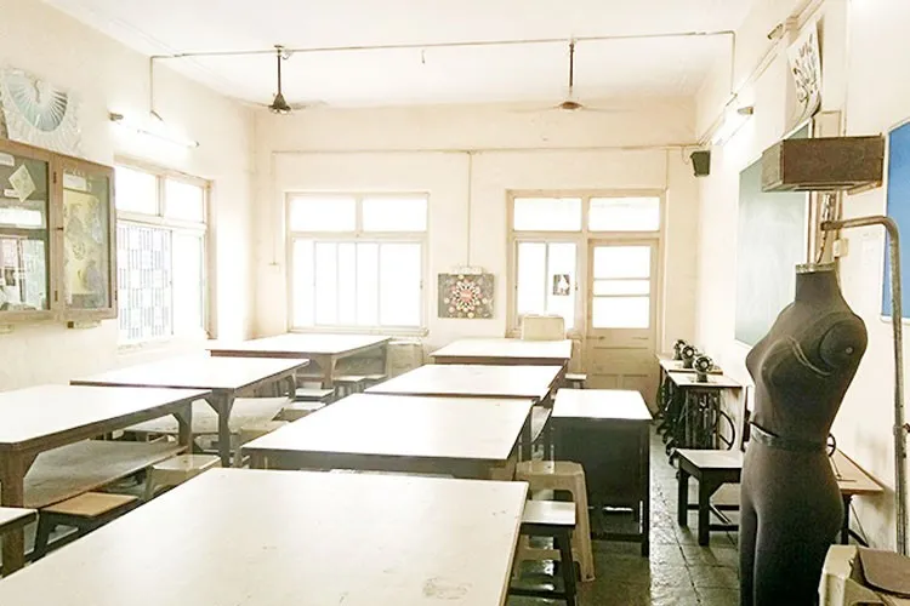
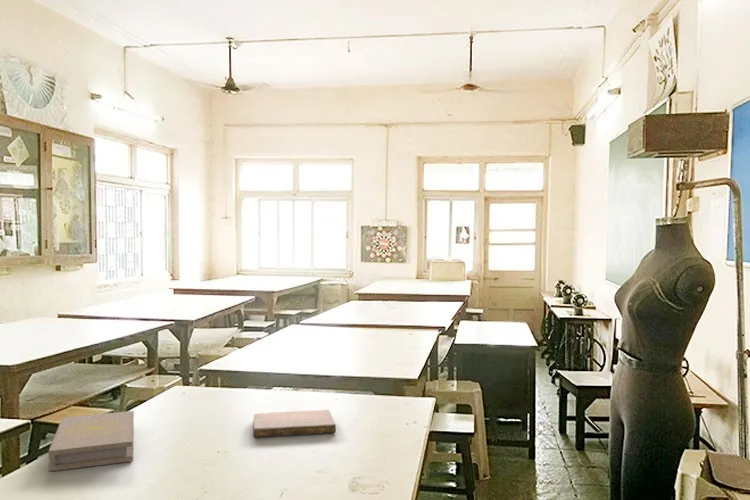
+ book (95, 438)
+ notebook (293, 422)
